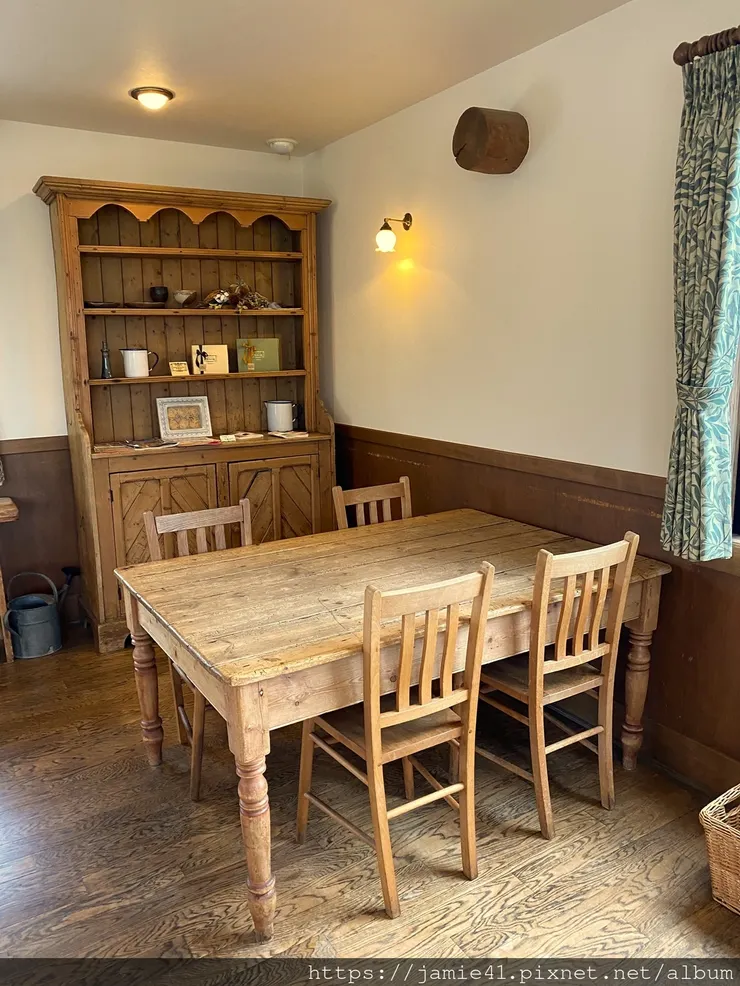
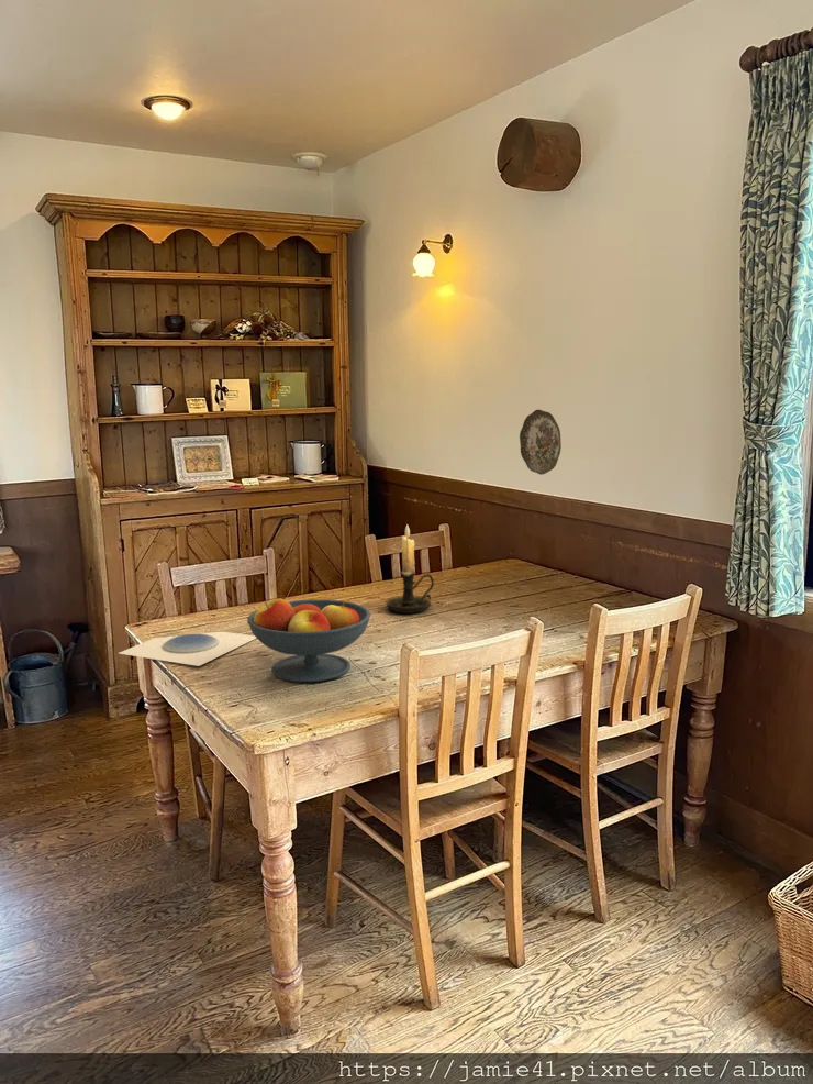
+ fruit bowl (310, 632)
+ plate (190, 641)
+ candle holder (413, 565)
+ decorative plate (542, 442)
